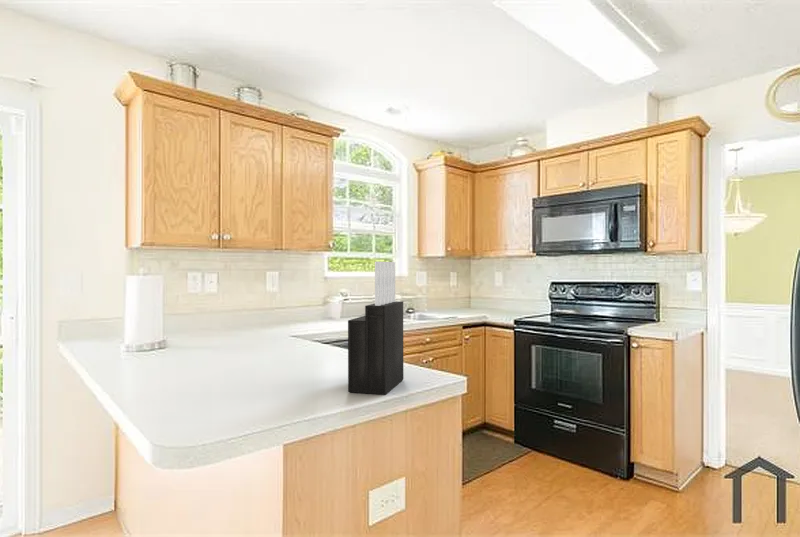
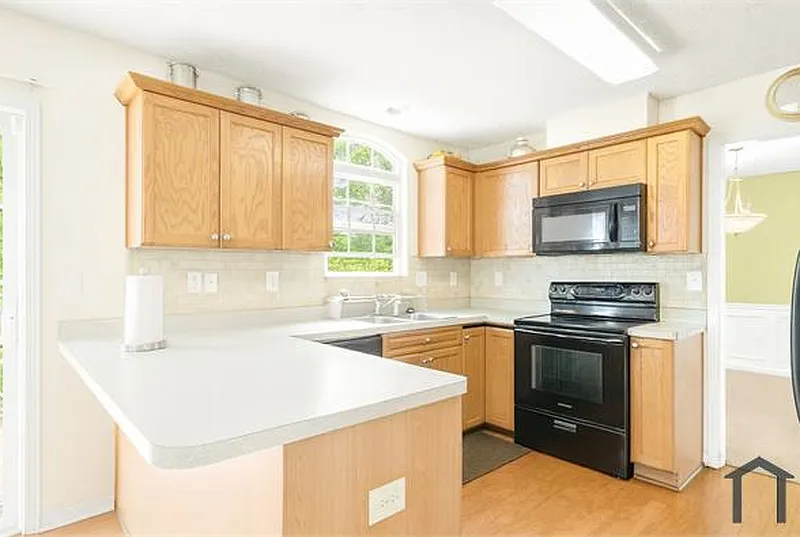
- knife block (373, 323)
